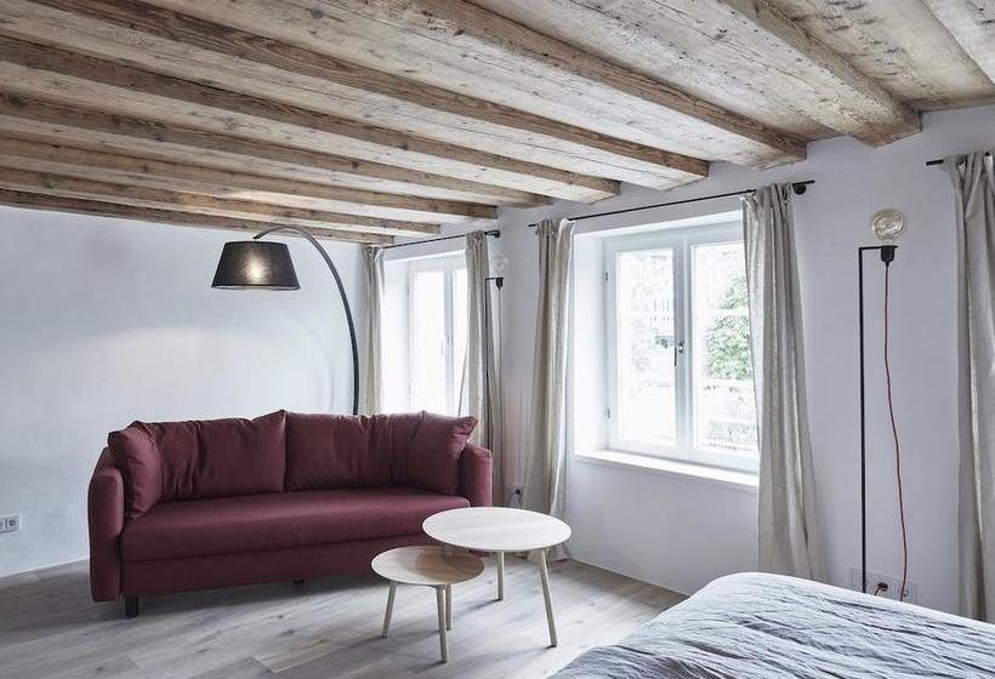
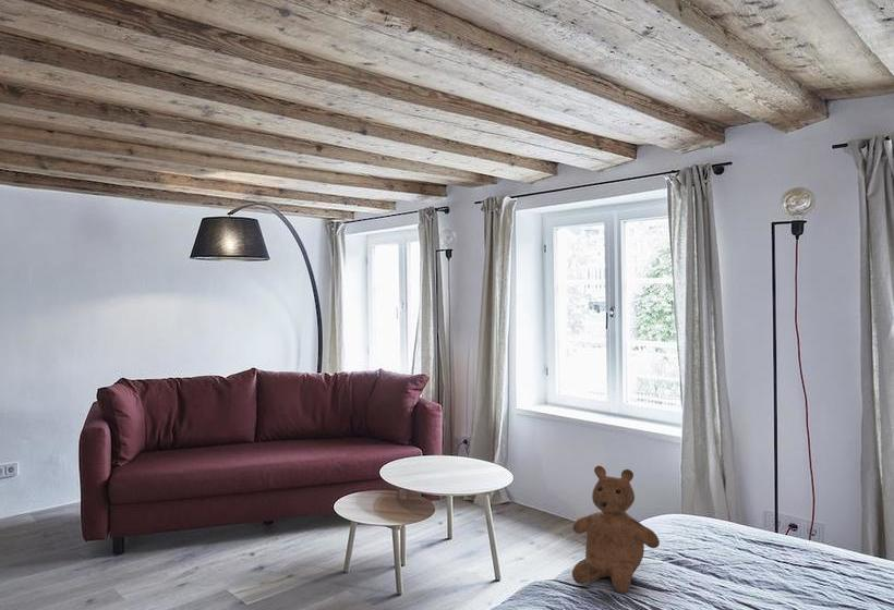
+ teddy bear (608, 524)
